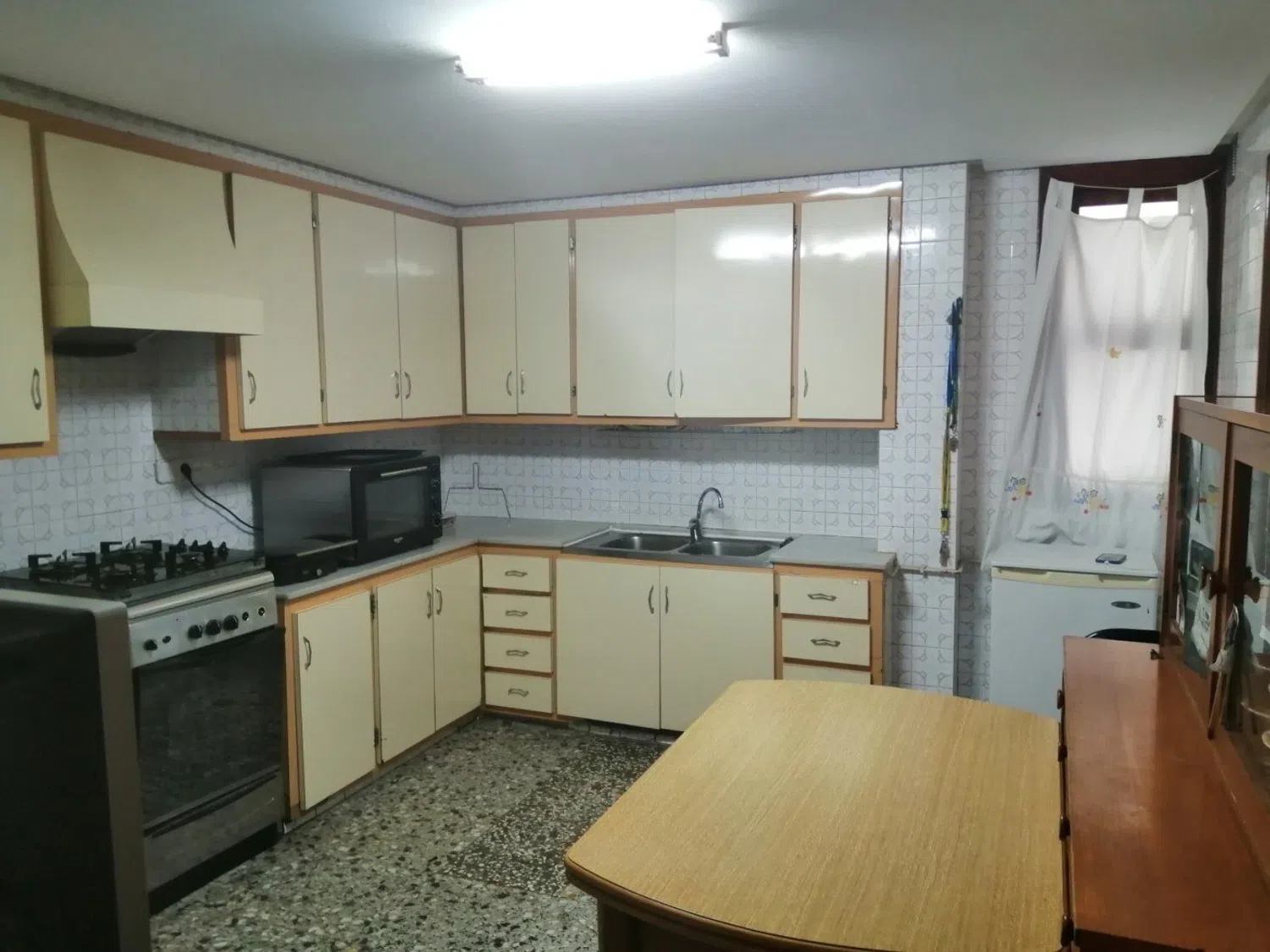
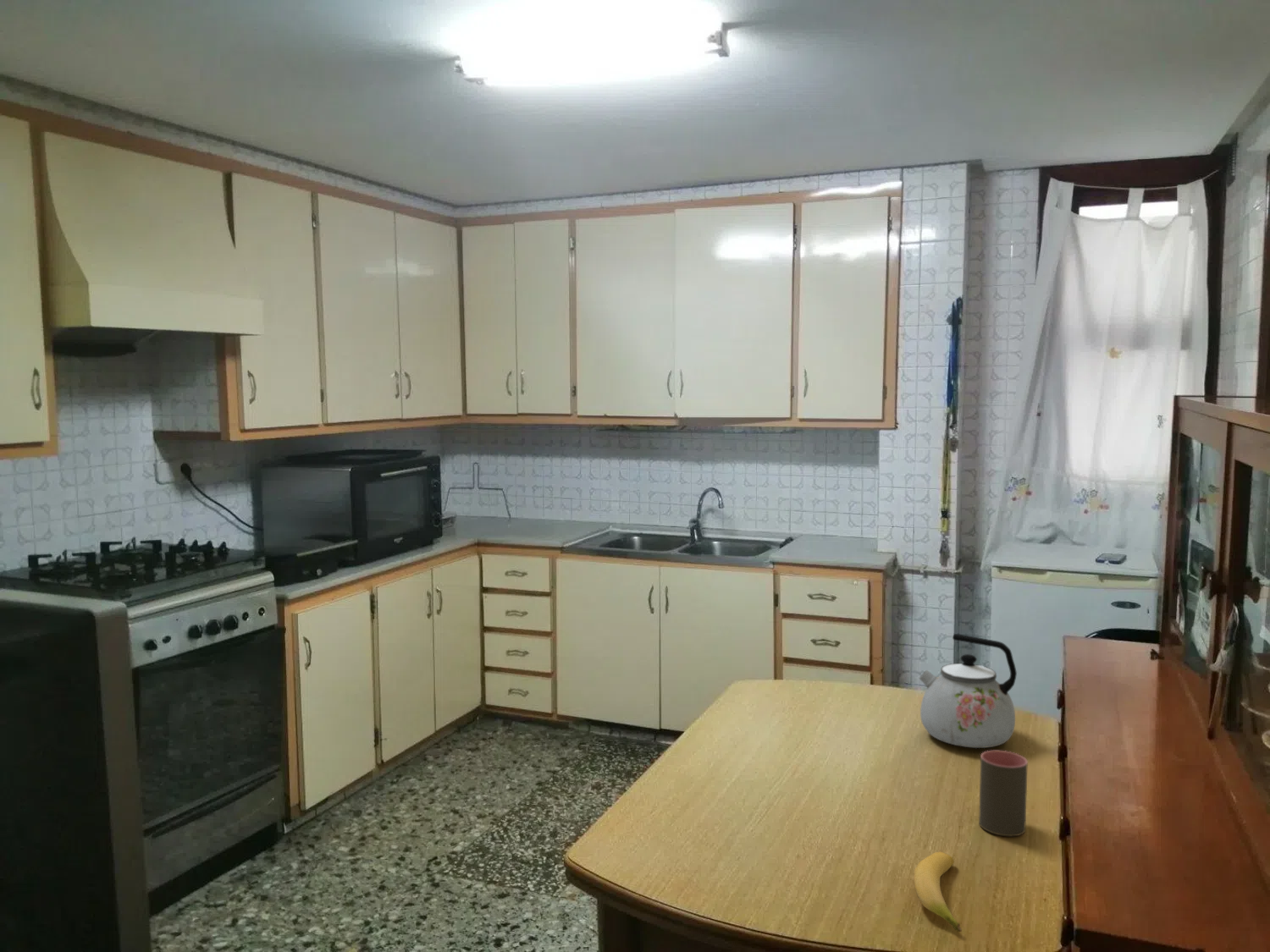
+ cup (1002, 792)
+ banana (939, 882)
+ kettle (966, 686)
